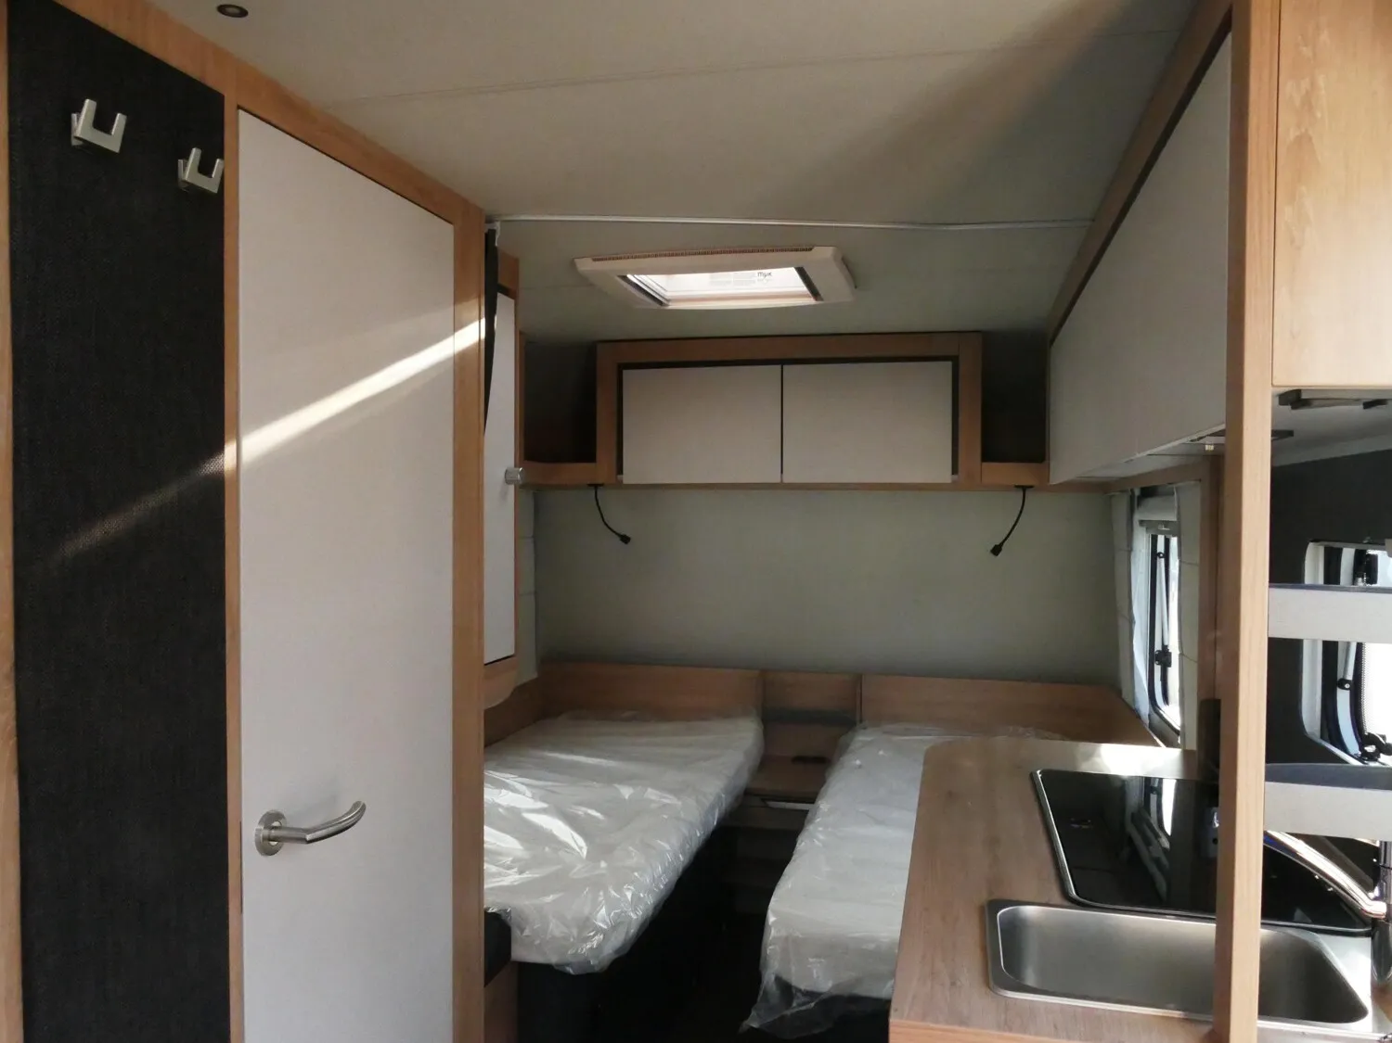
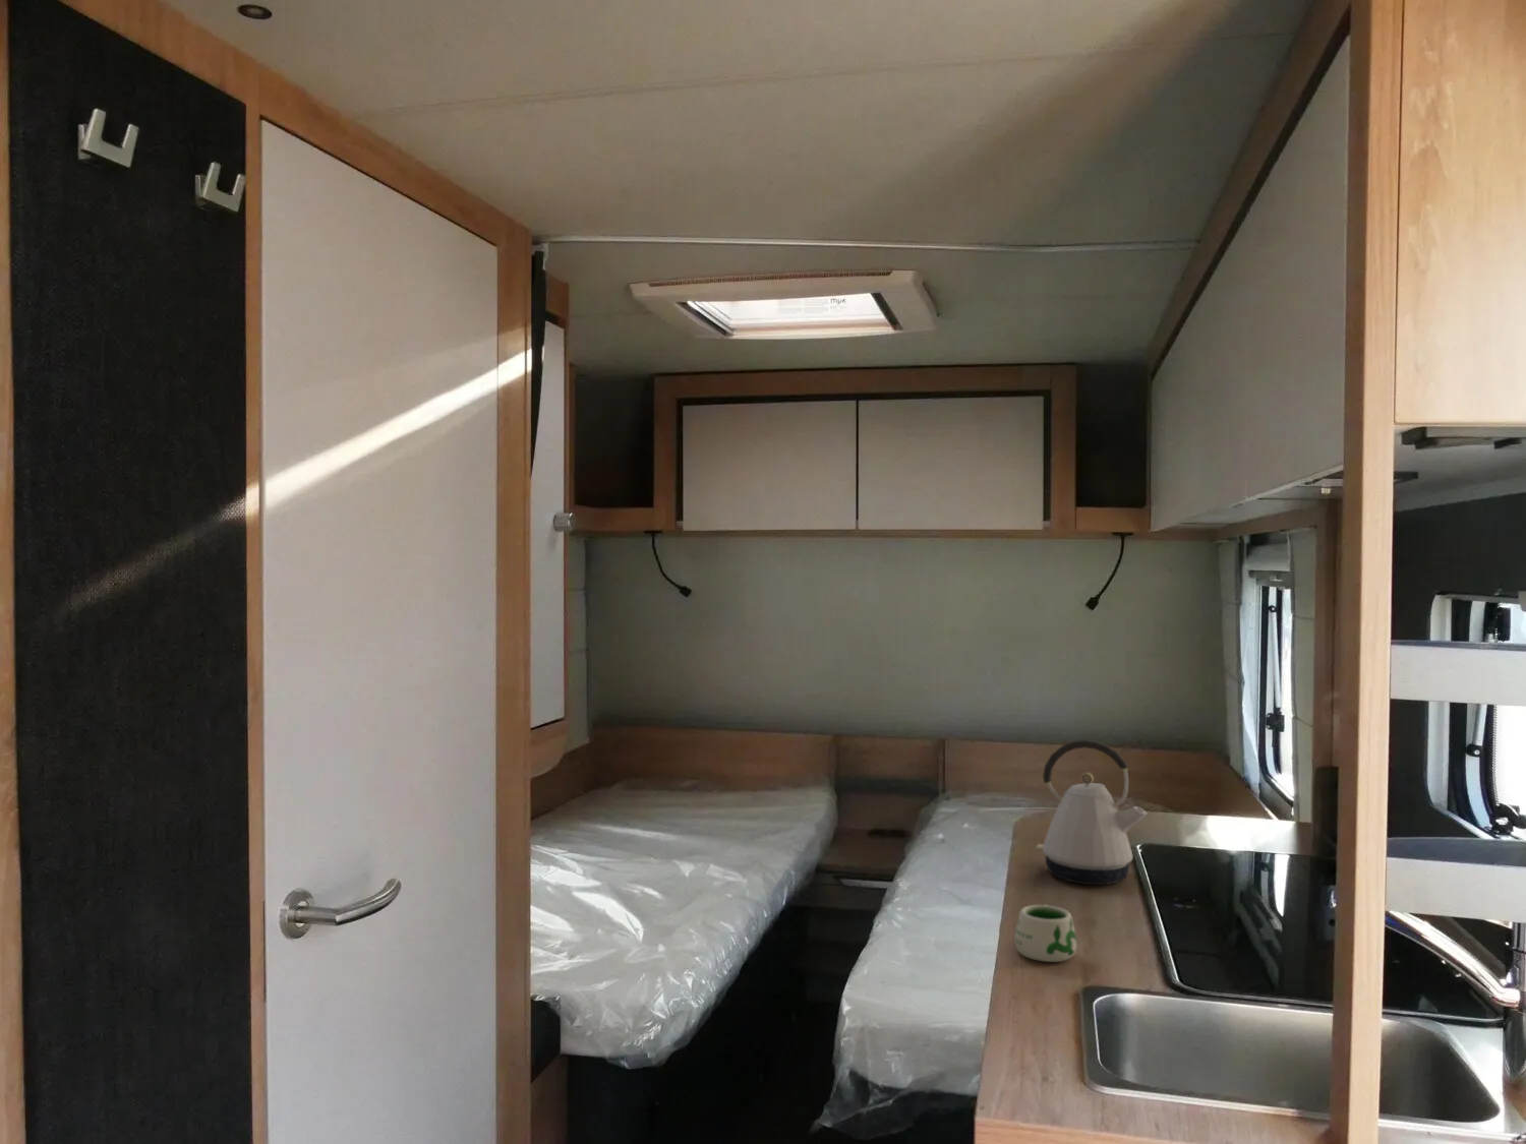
+ mug (1045, 929)
+ kettle (1091, 809)
